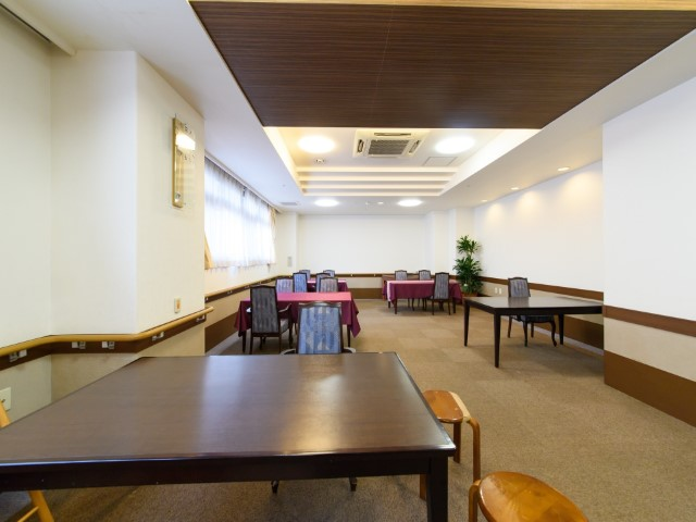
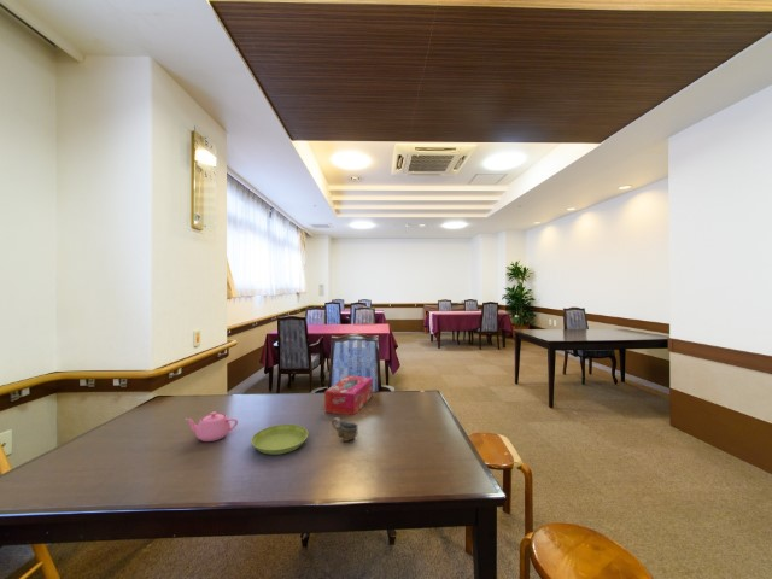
+ tissue box (350, 393)
+ cup (346, 428)
+ saucer (280, 439)
+ teapot (211, 425)
